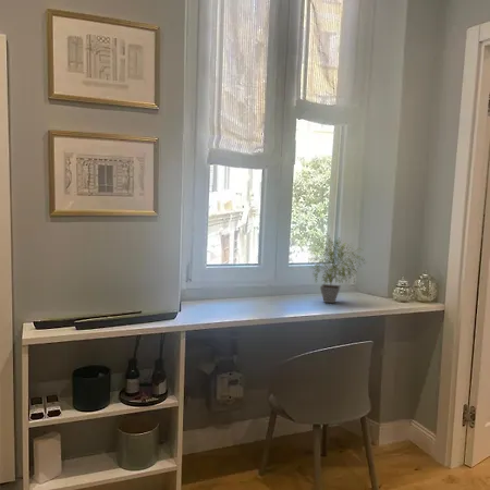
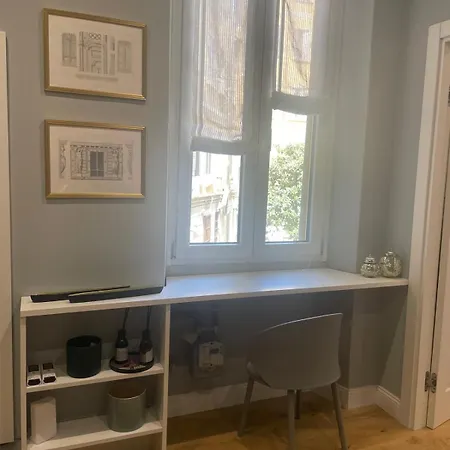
- potted plant (335, 267)
